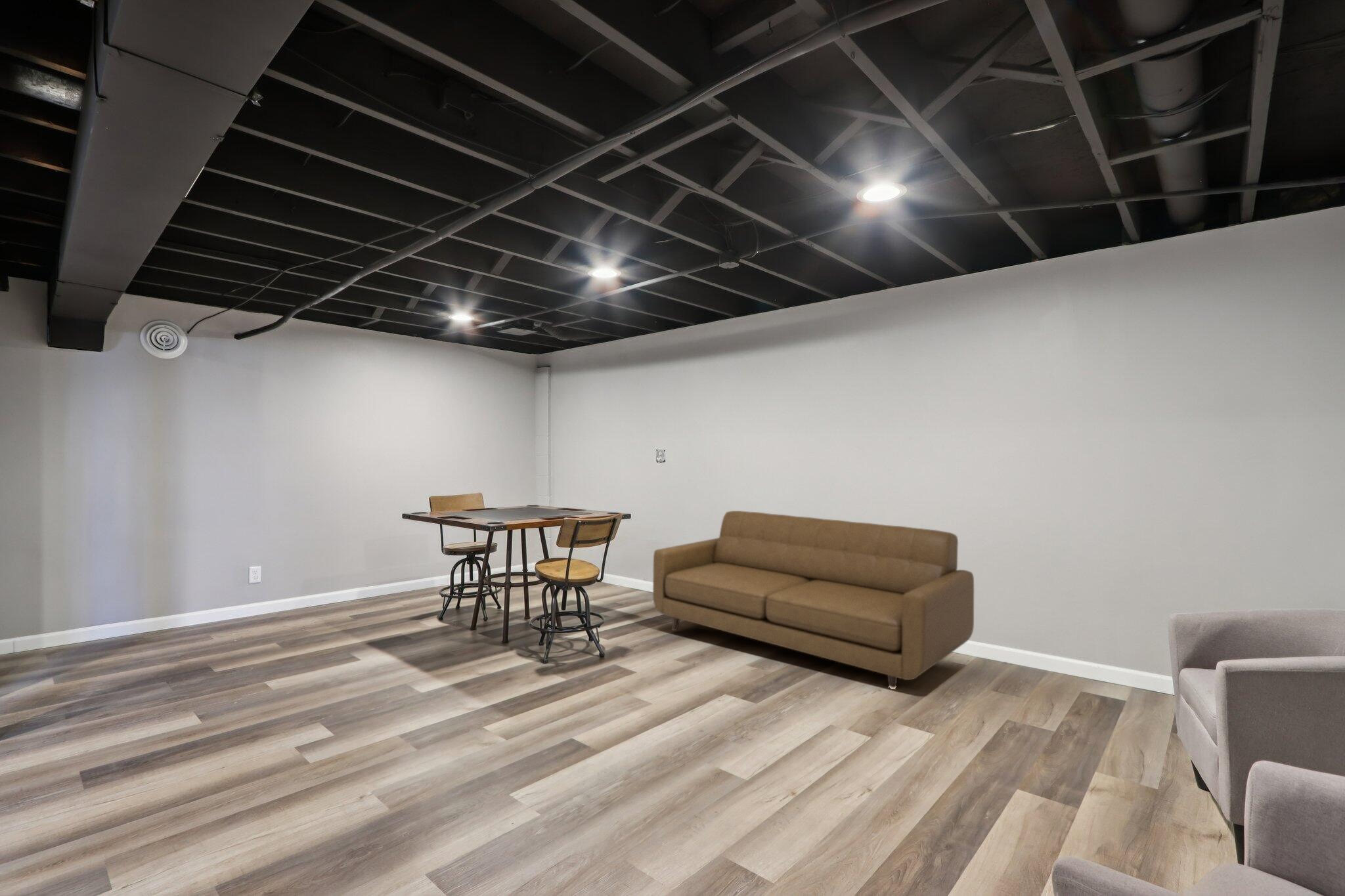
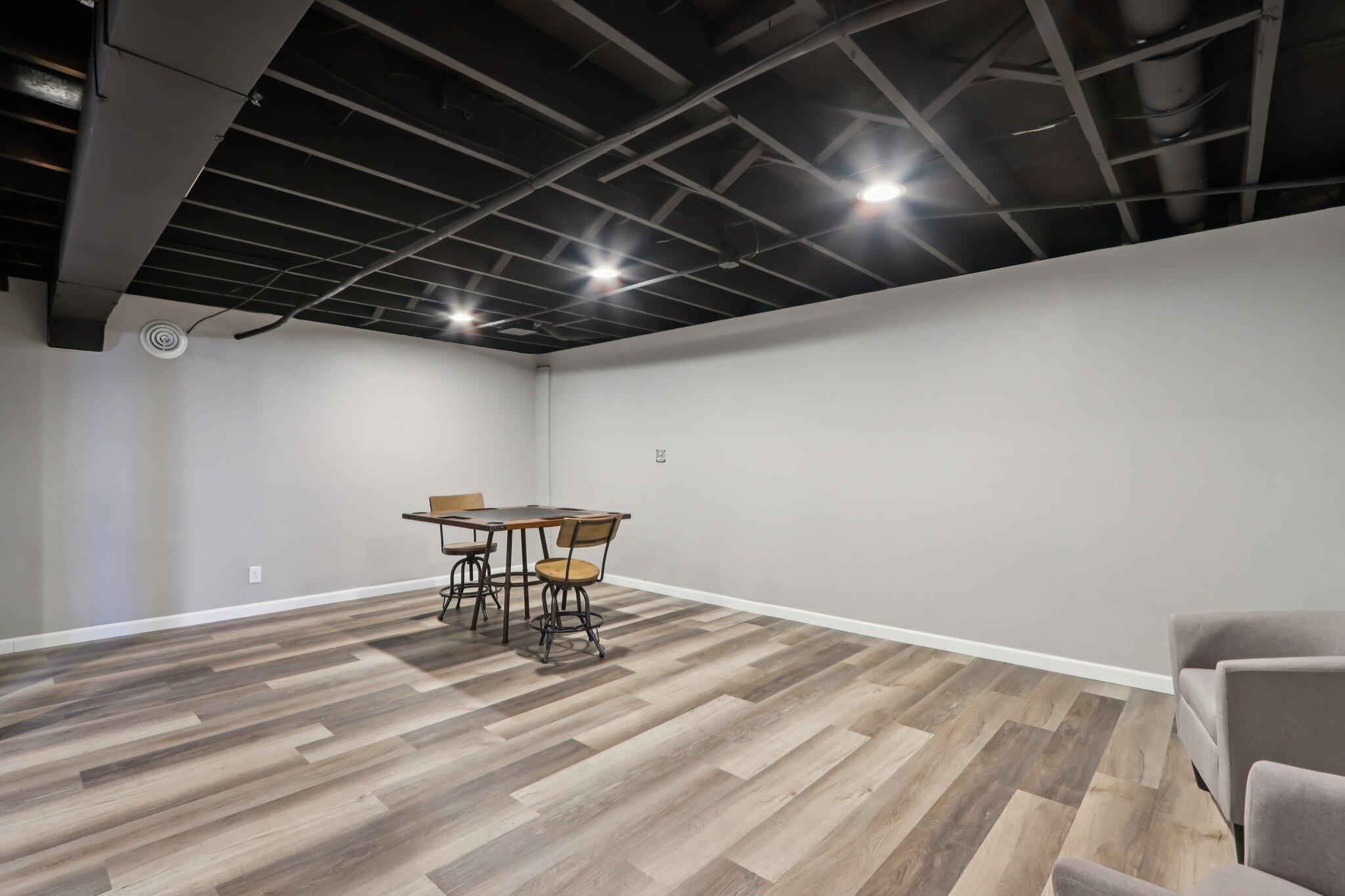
- sofa (801, 583)
